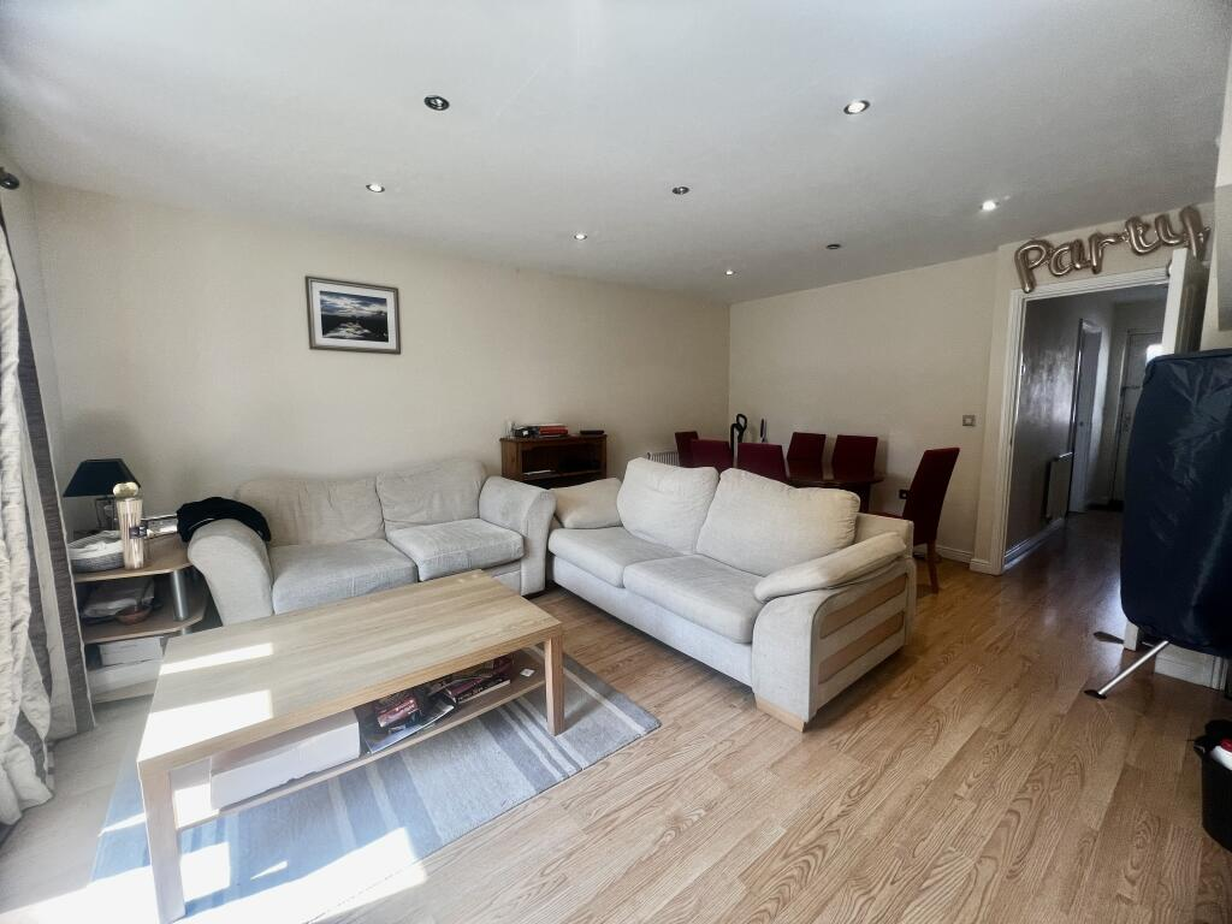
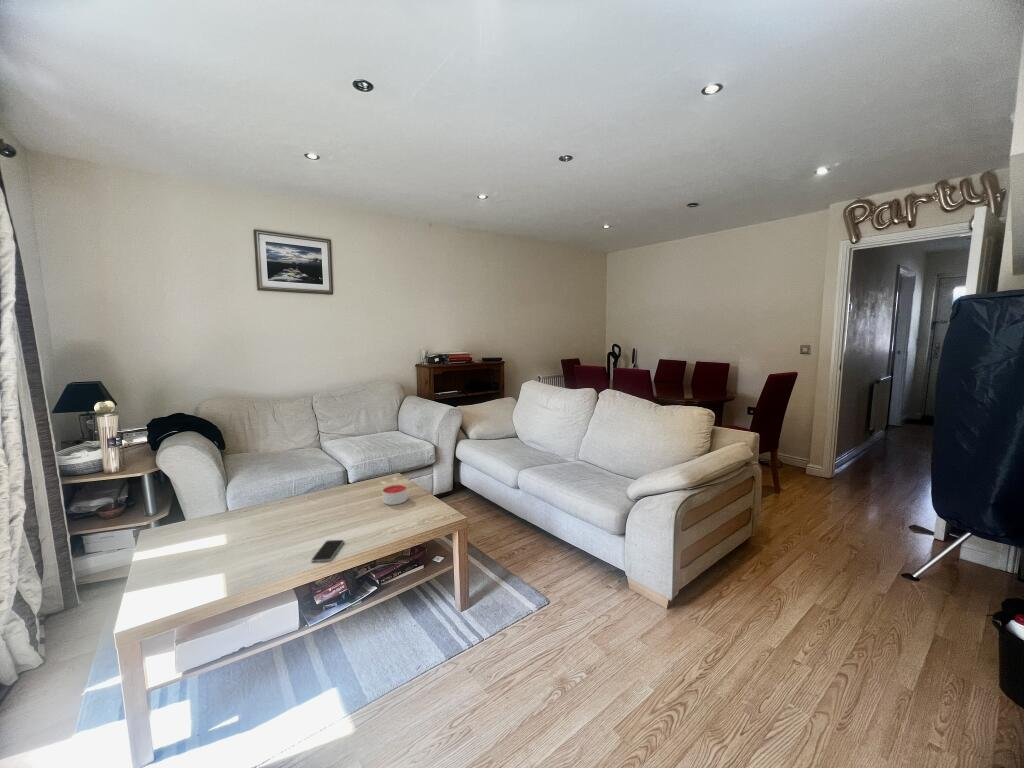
+ candle (395, 493)
+ smartphone (328, 550)
